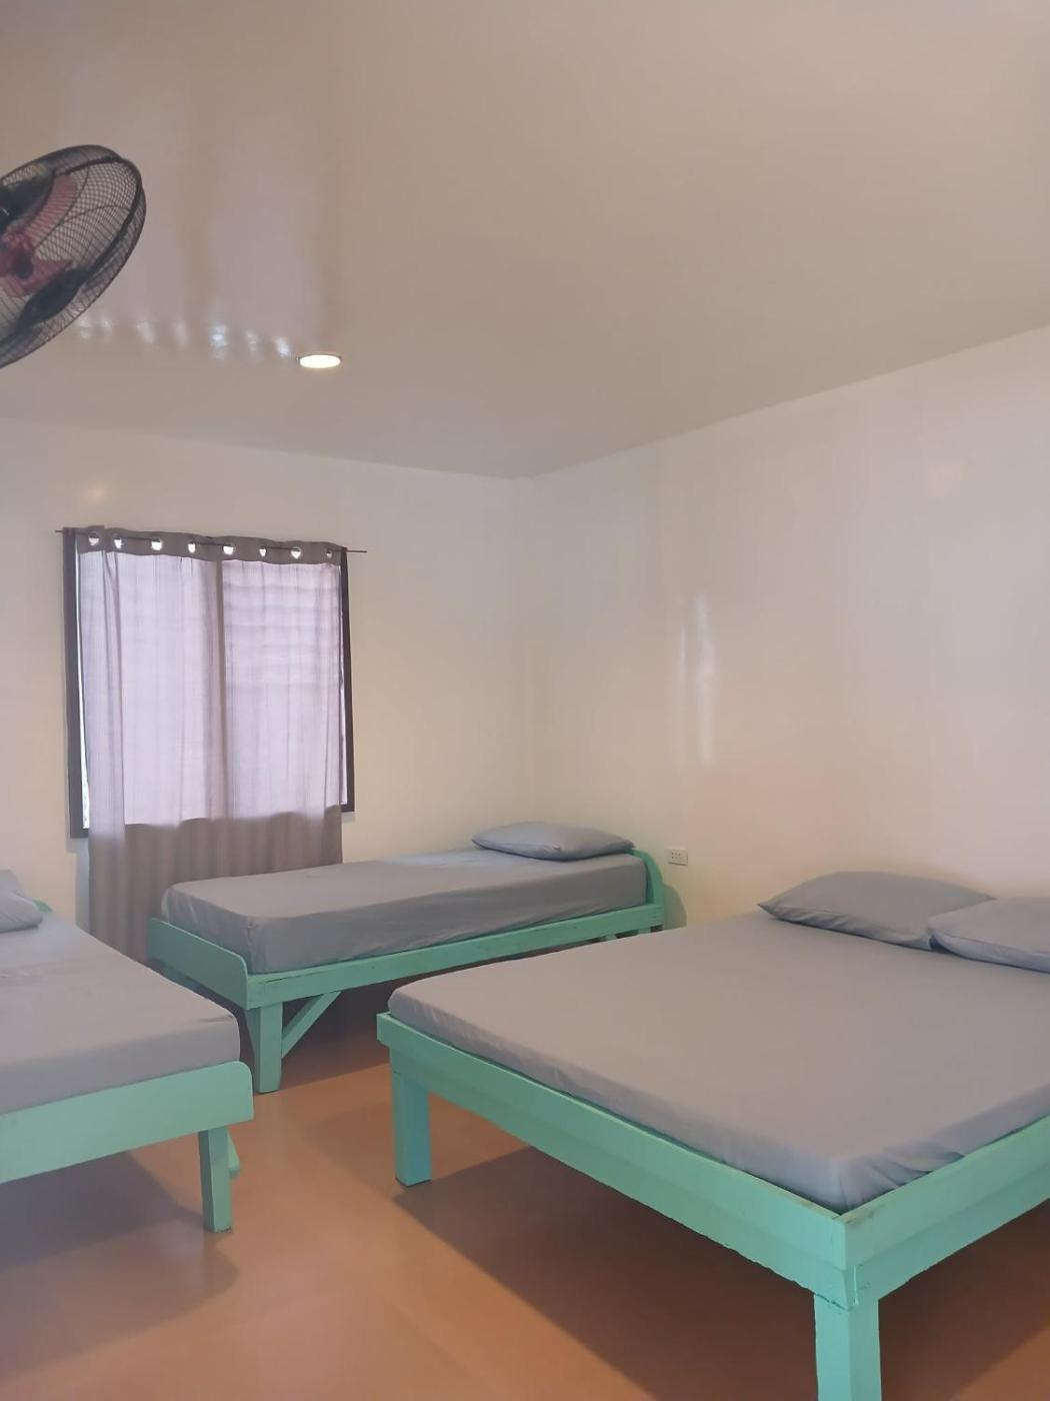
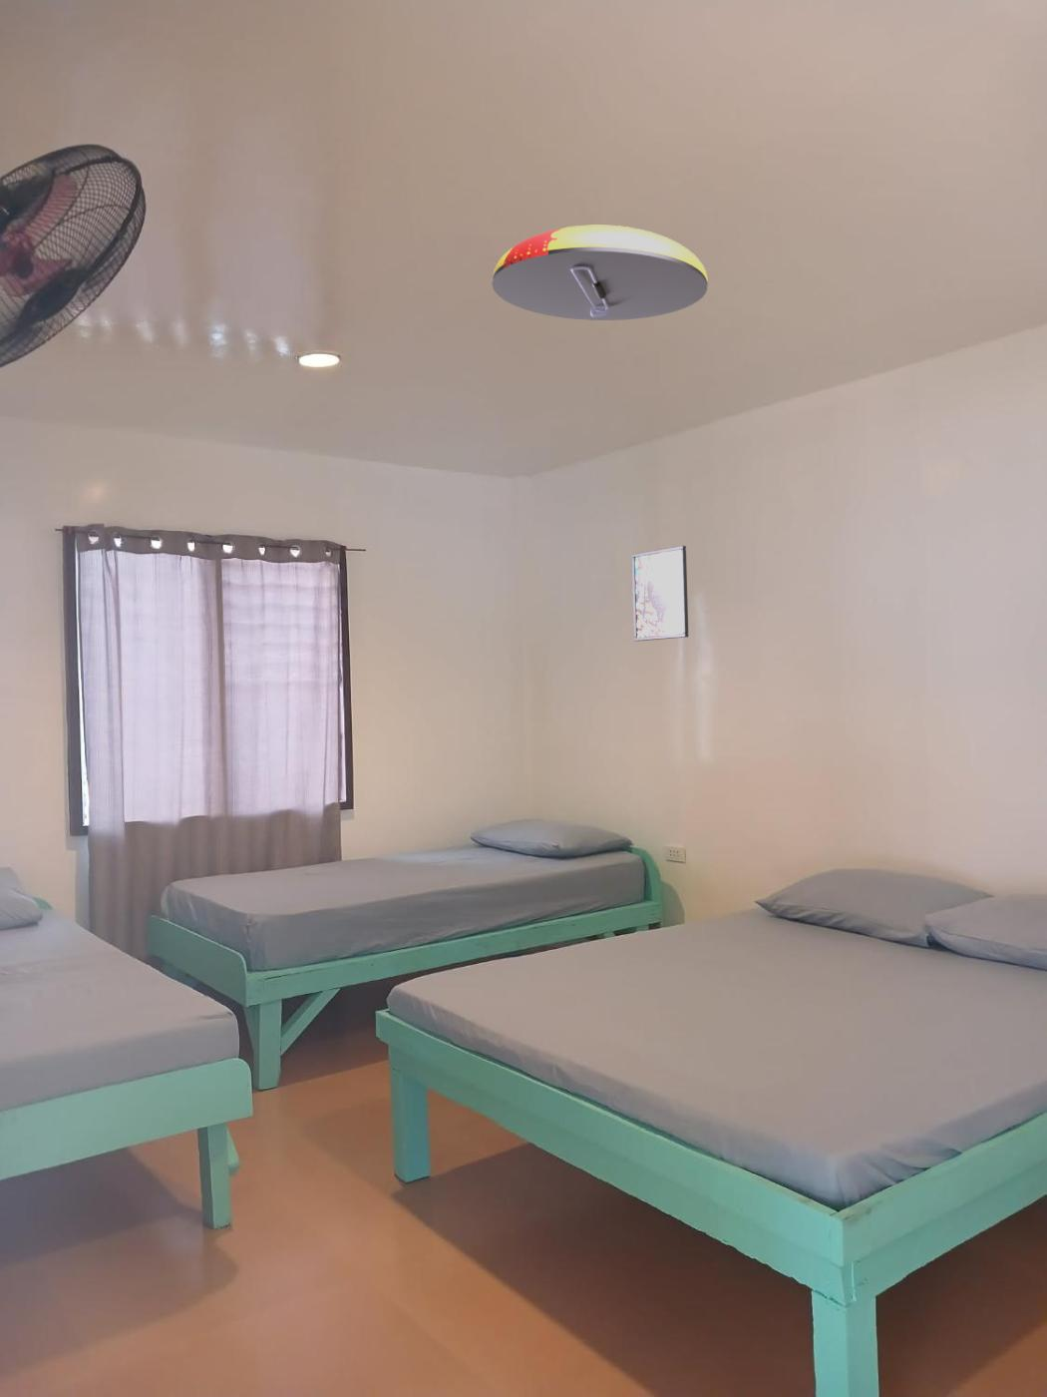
+ ceiling light (598, 268)
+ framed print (659, 594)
